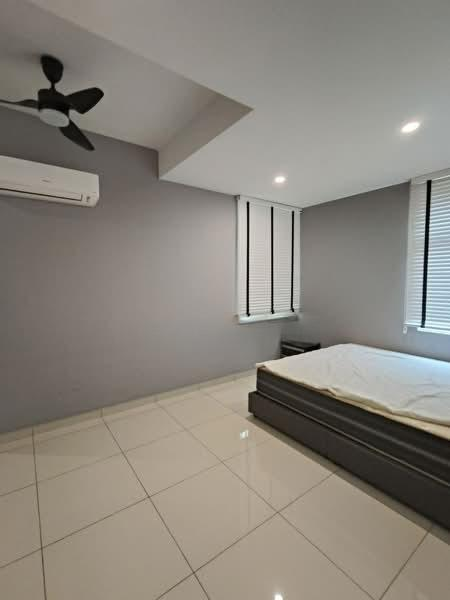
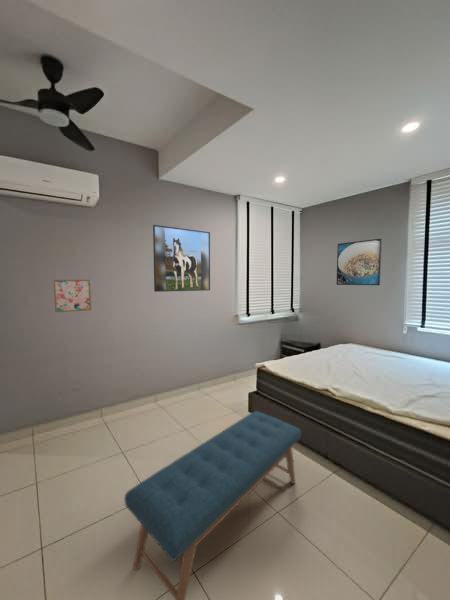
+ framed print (357, 263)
+ wall art (73, 295)
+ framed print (183, 260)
+ bench (228, 483)
